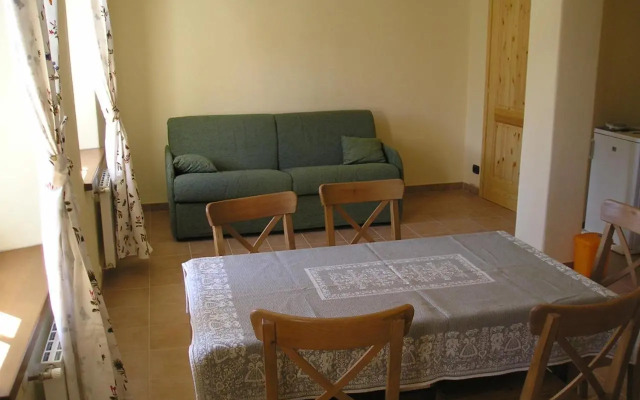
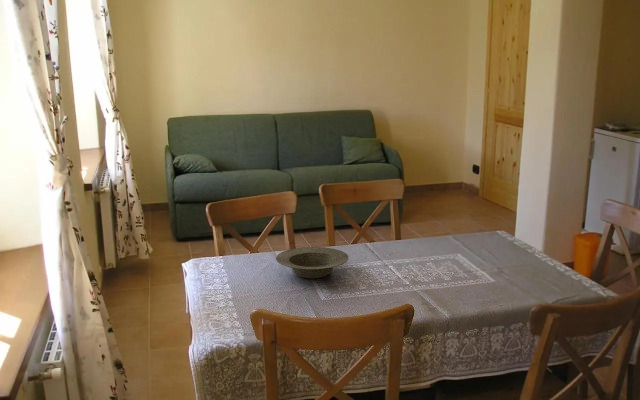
+ bowl (312, 264)
